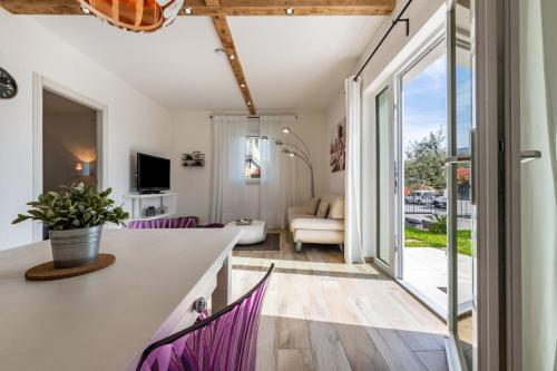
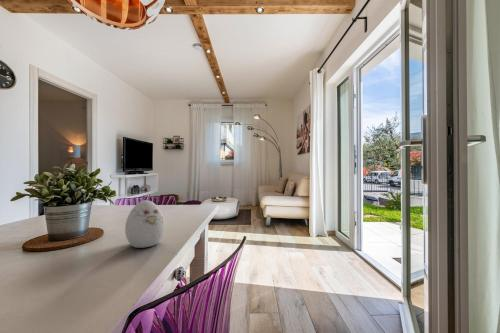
+ decorative egg (145, 222)
